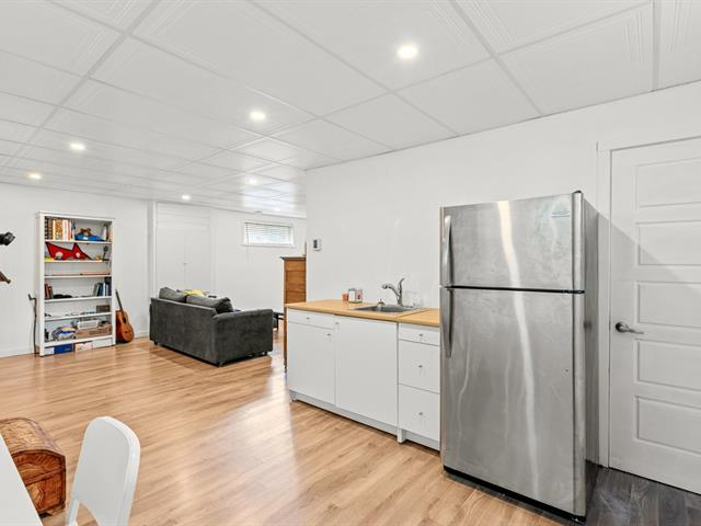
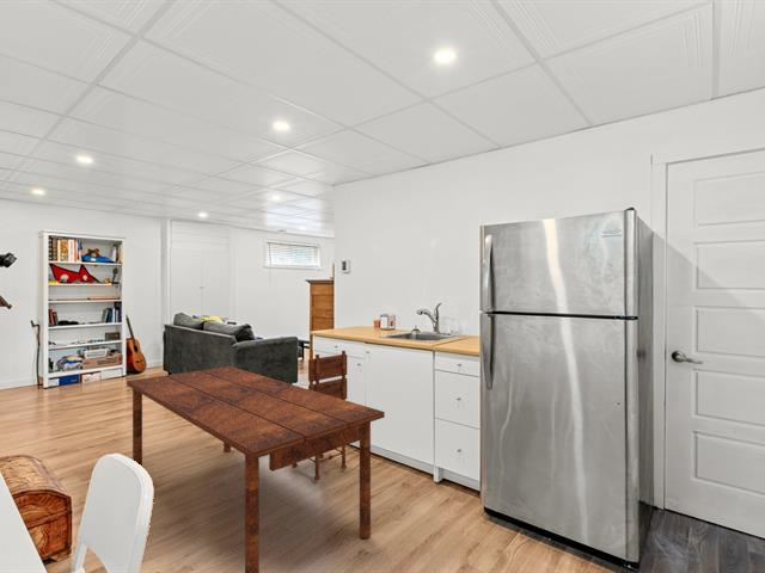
+ dining table (267, 424)
